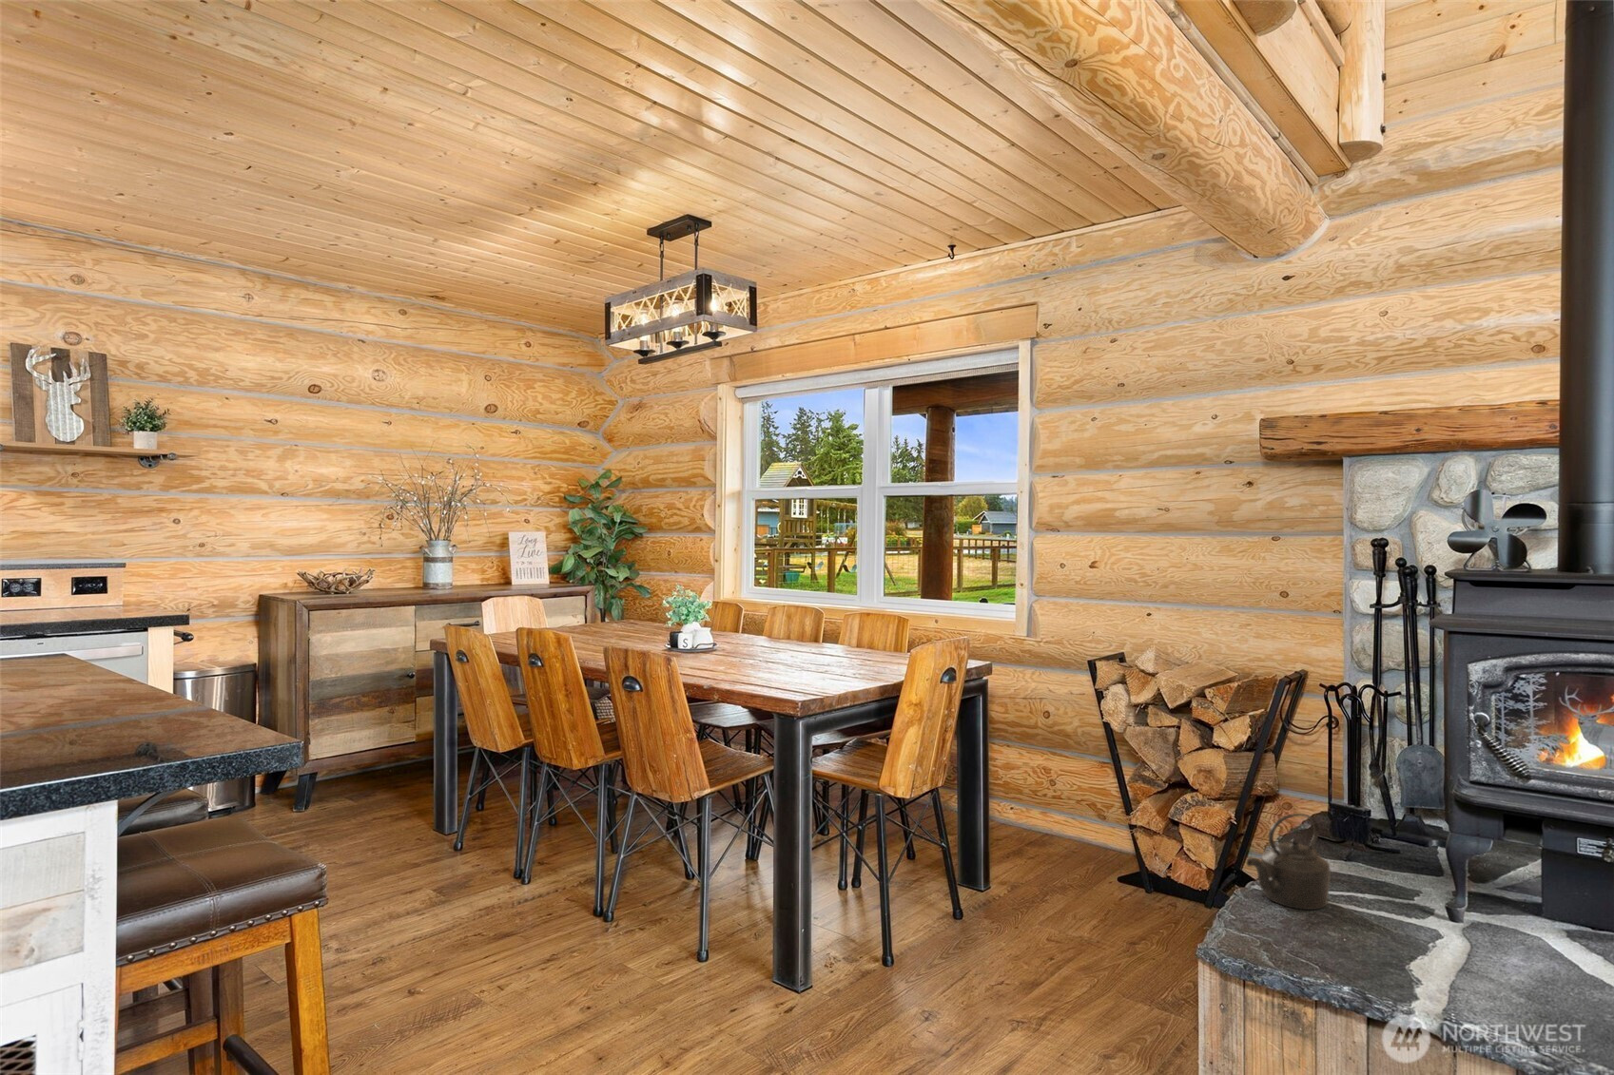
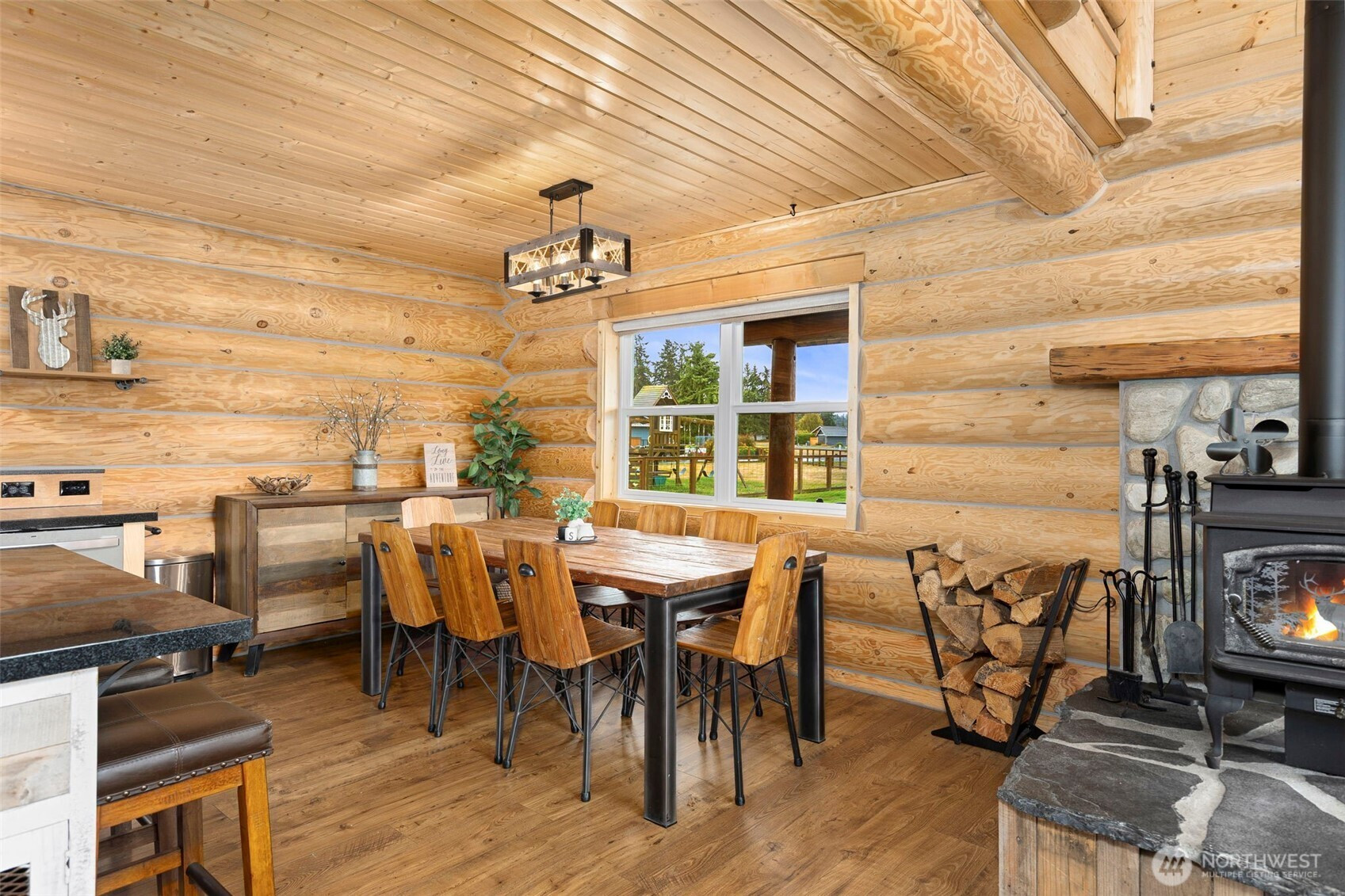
- kettle (1283, 858)
